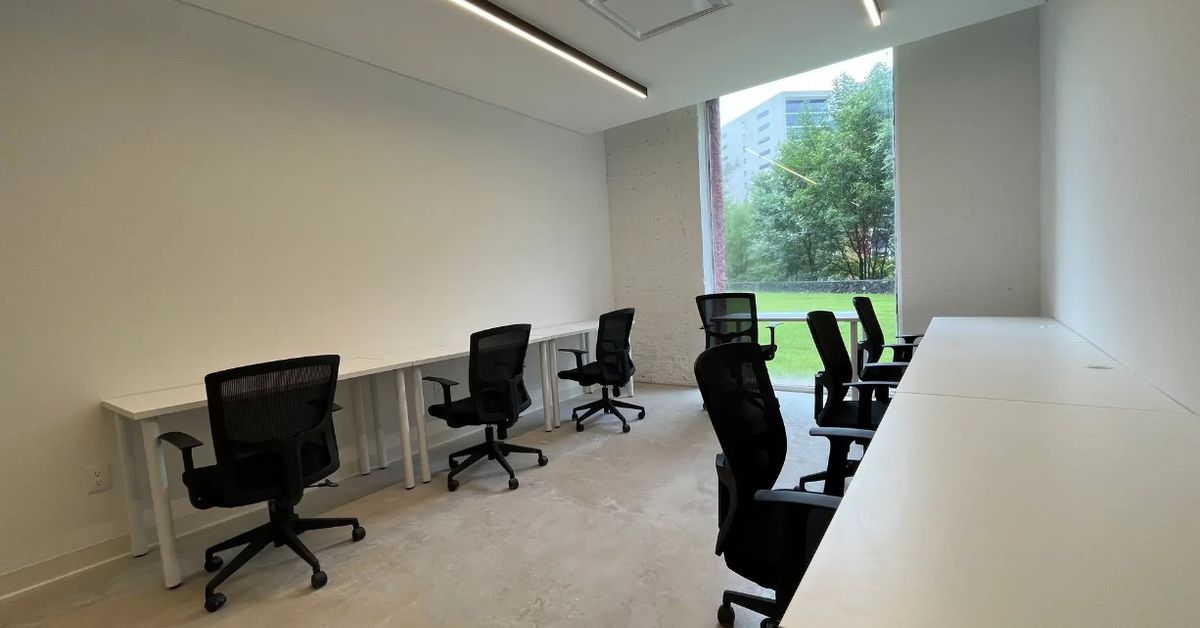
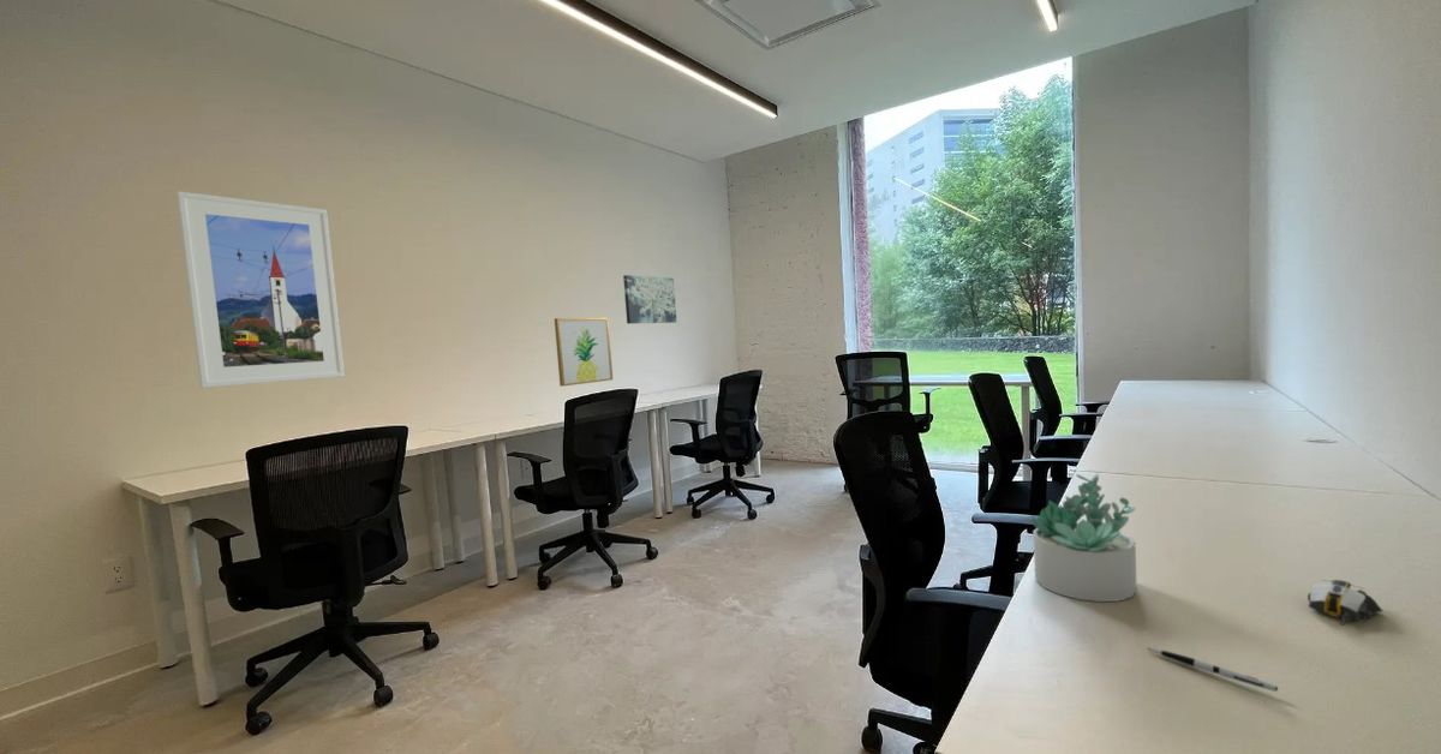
+ succulent plant (1081, 529)
+ wall art (585, 351)
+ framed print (268, 292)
+ wall art (651, 299)
+ pen (1207, 666)
+ computer mouse (1343, 600)
